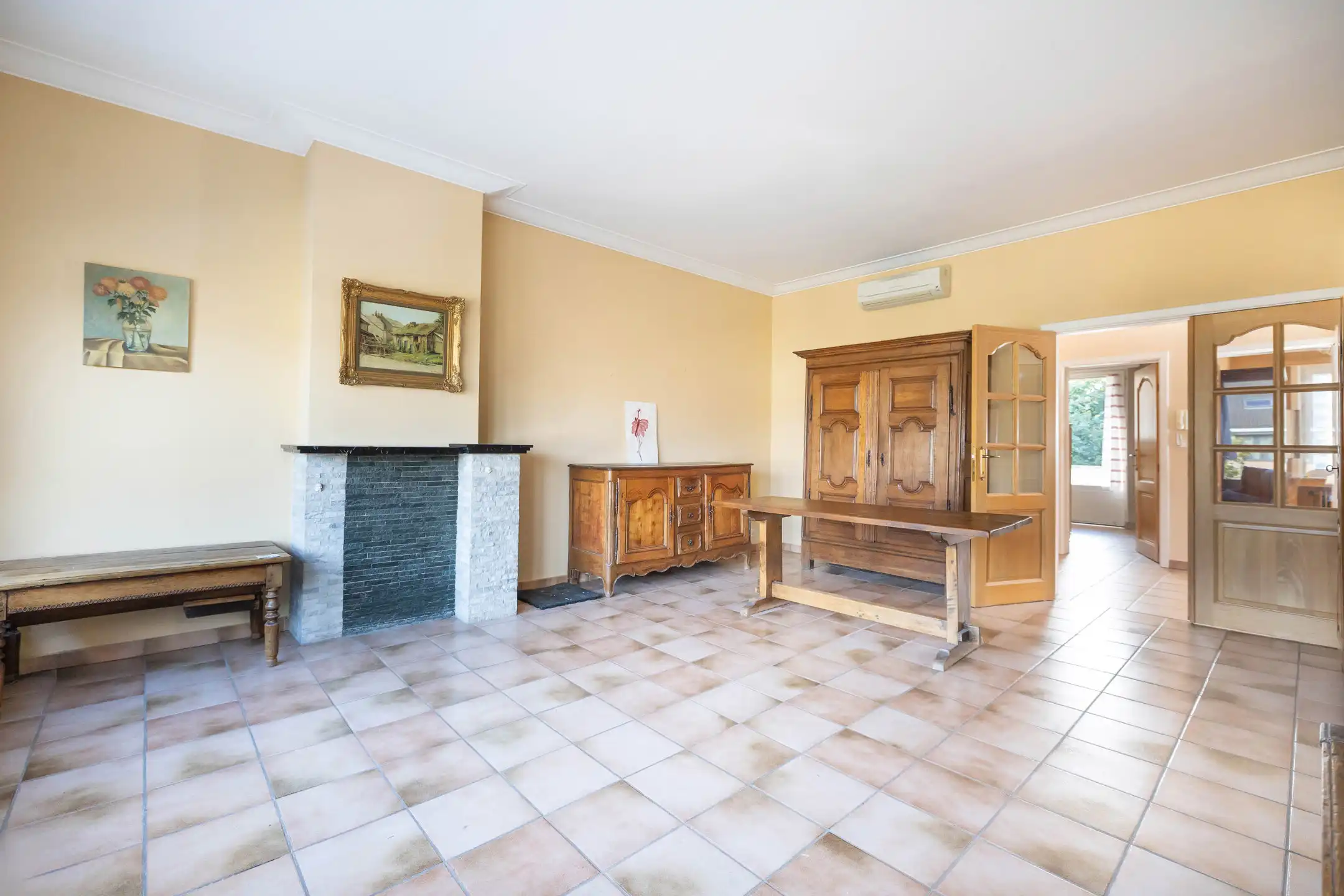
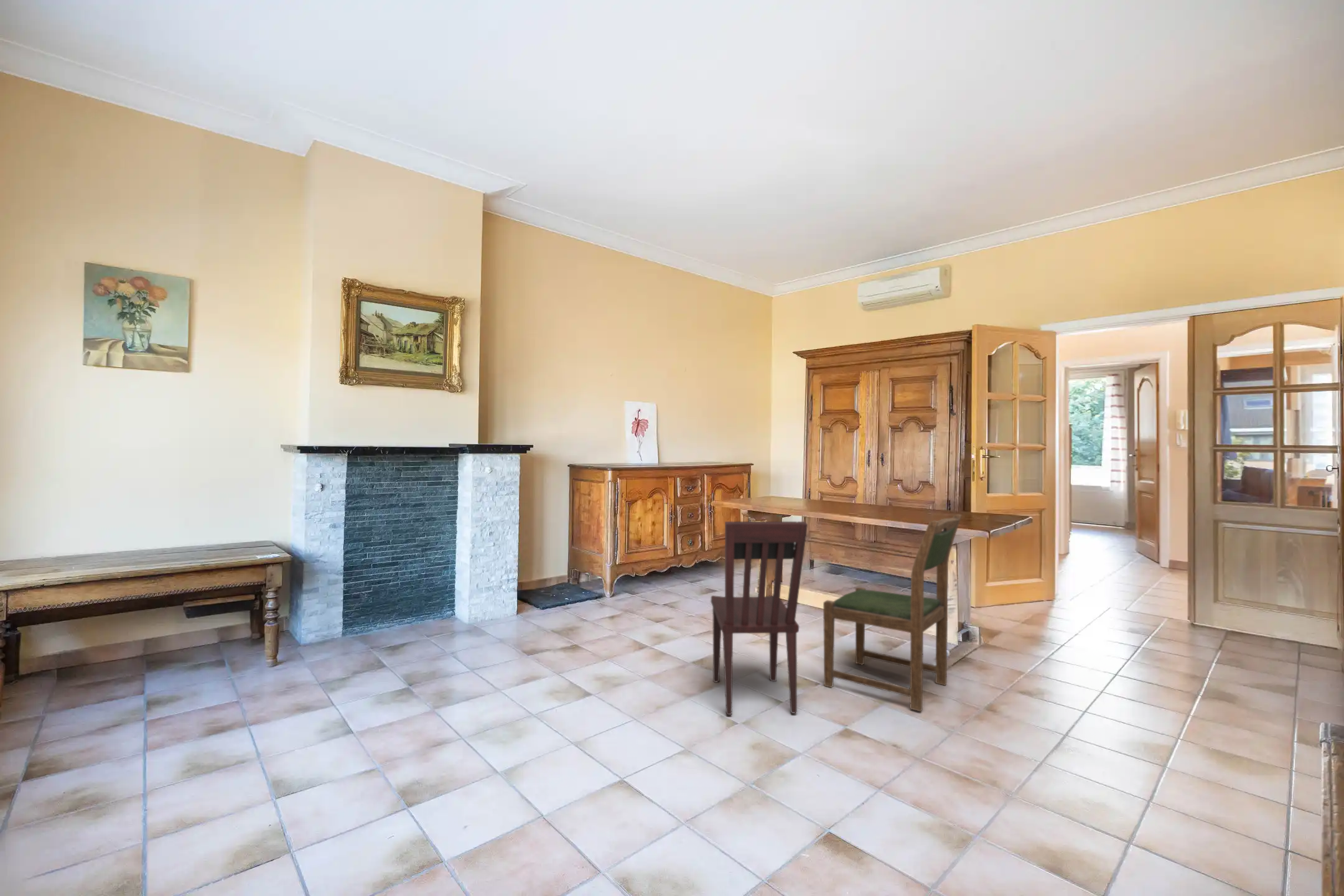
+ dining chair (754, 607)
+ dining chair (892, 600)
